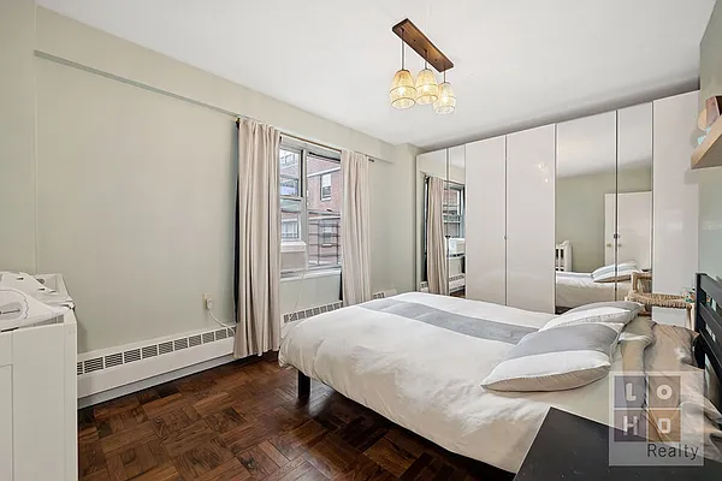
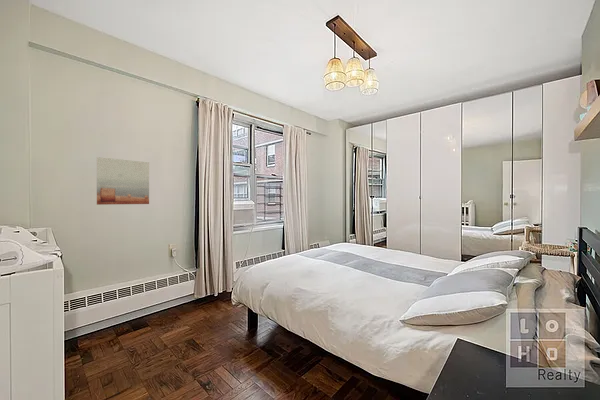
+ wall art (124, 182)
